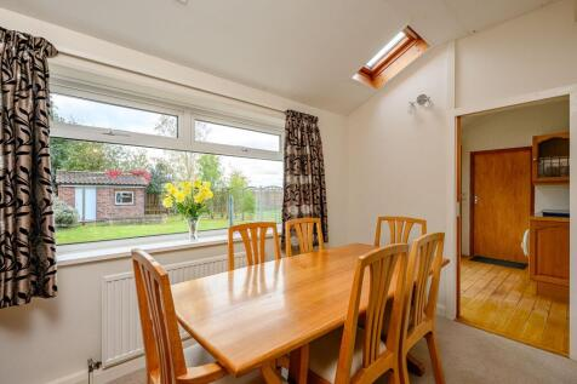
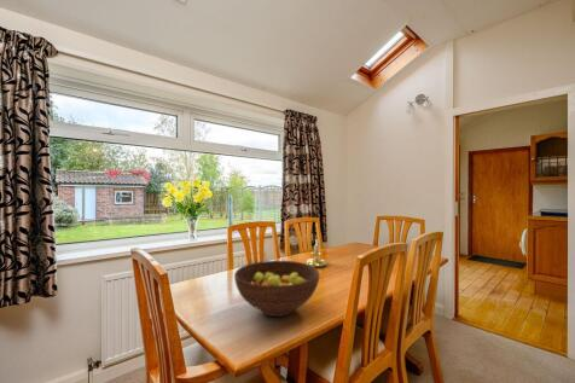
+ candle holder (315, 251)
+ fruit bowl (277, 290)
